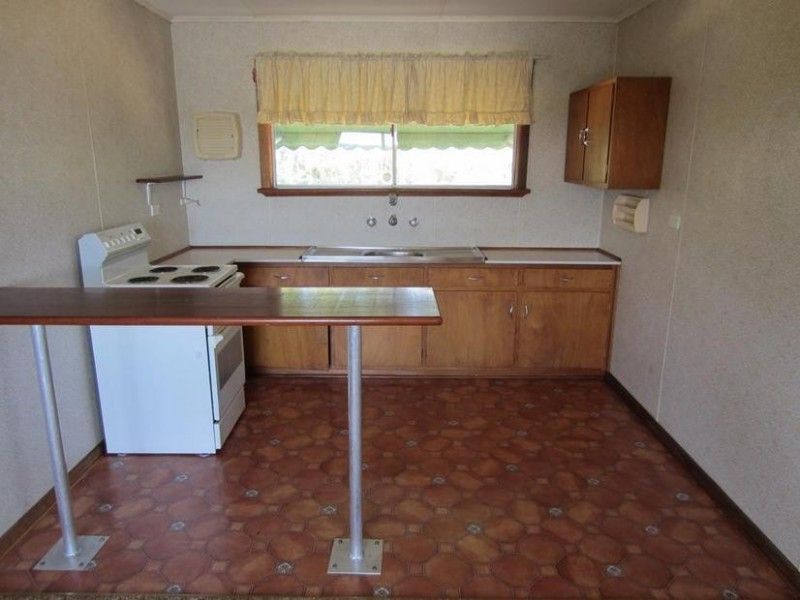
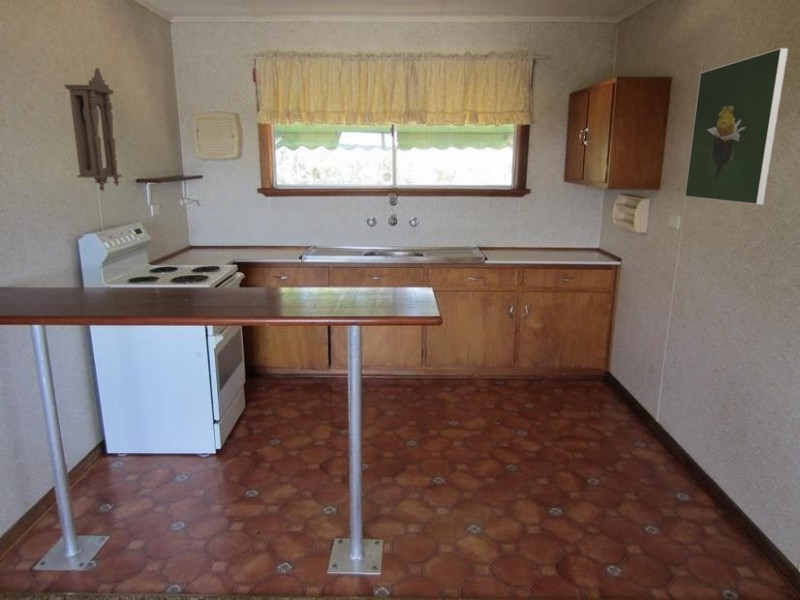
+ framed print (729, 132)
+ pendulum clock (94, 131)
